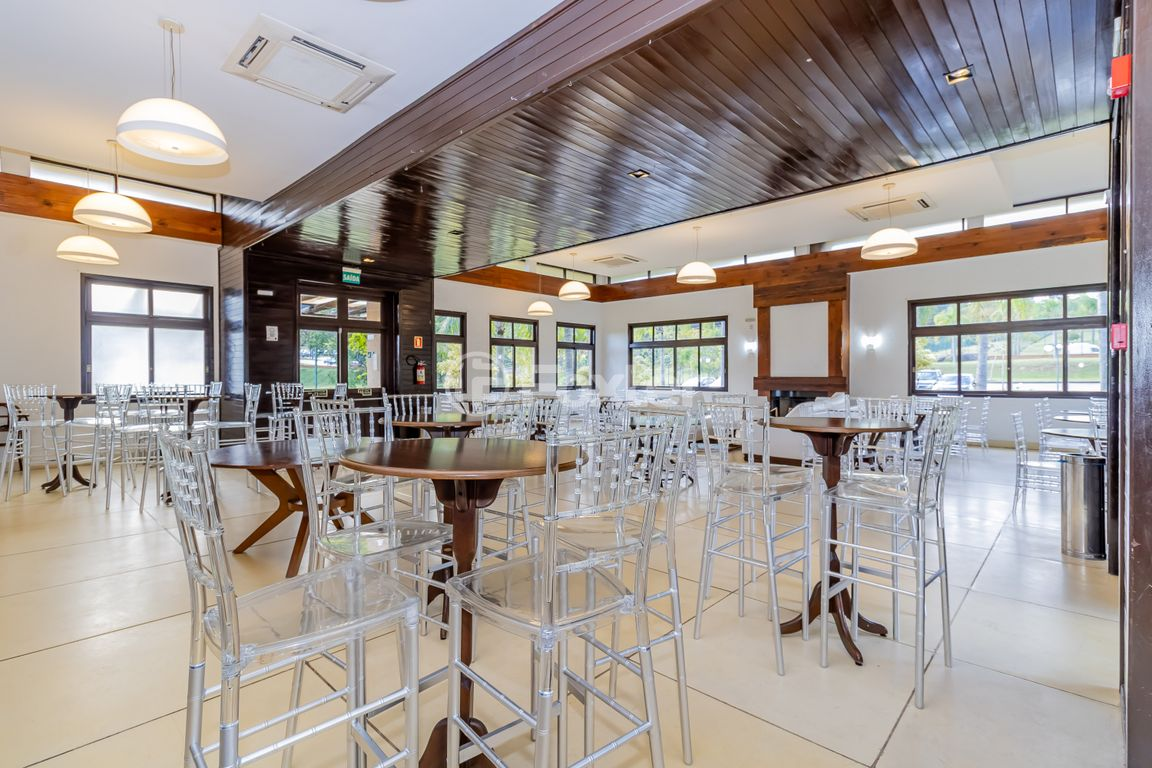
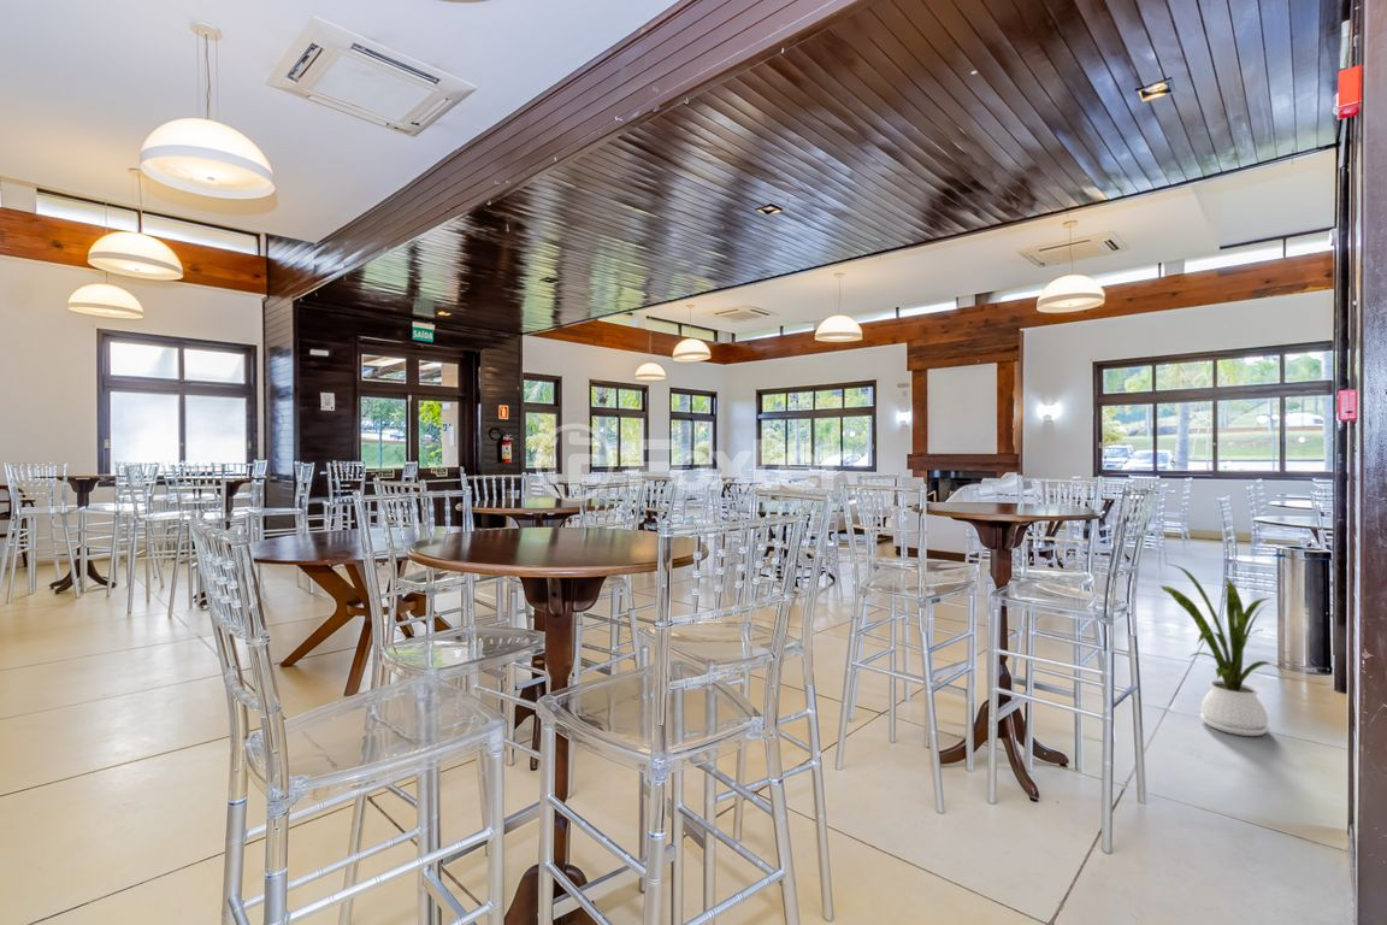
+ house plant (1223, 644)
